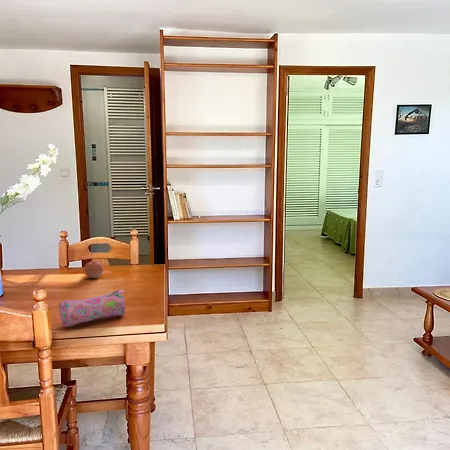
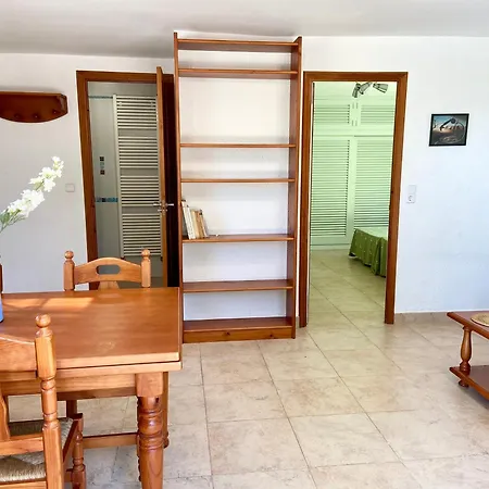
- pencil case (93, 307)
- apple (94, 268)
